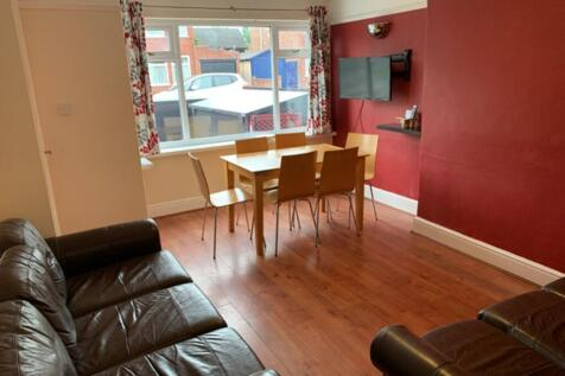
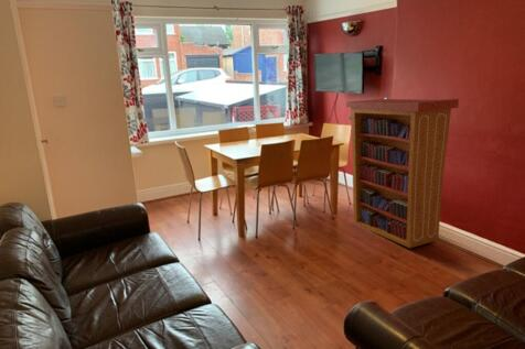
+ bookcase (395, 167)
